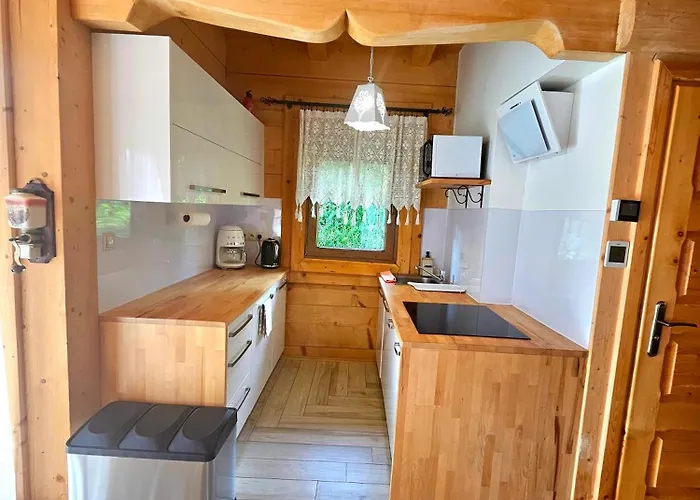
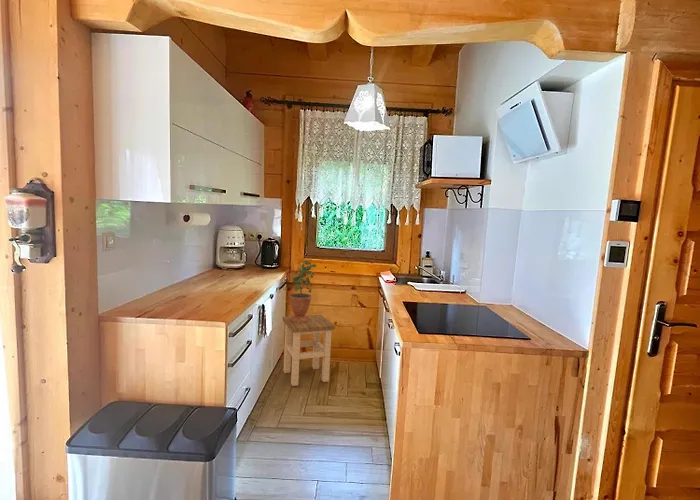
+ stool (306, 346)
+ potted plant (304, 287)
